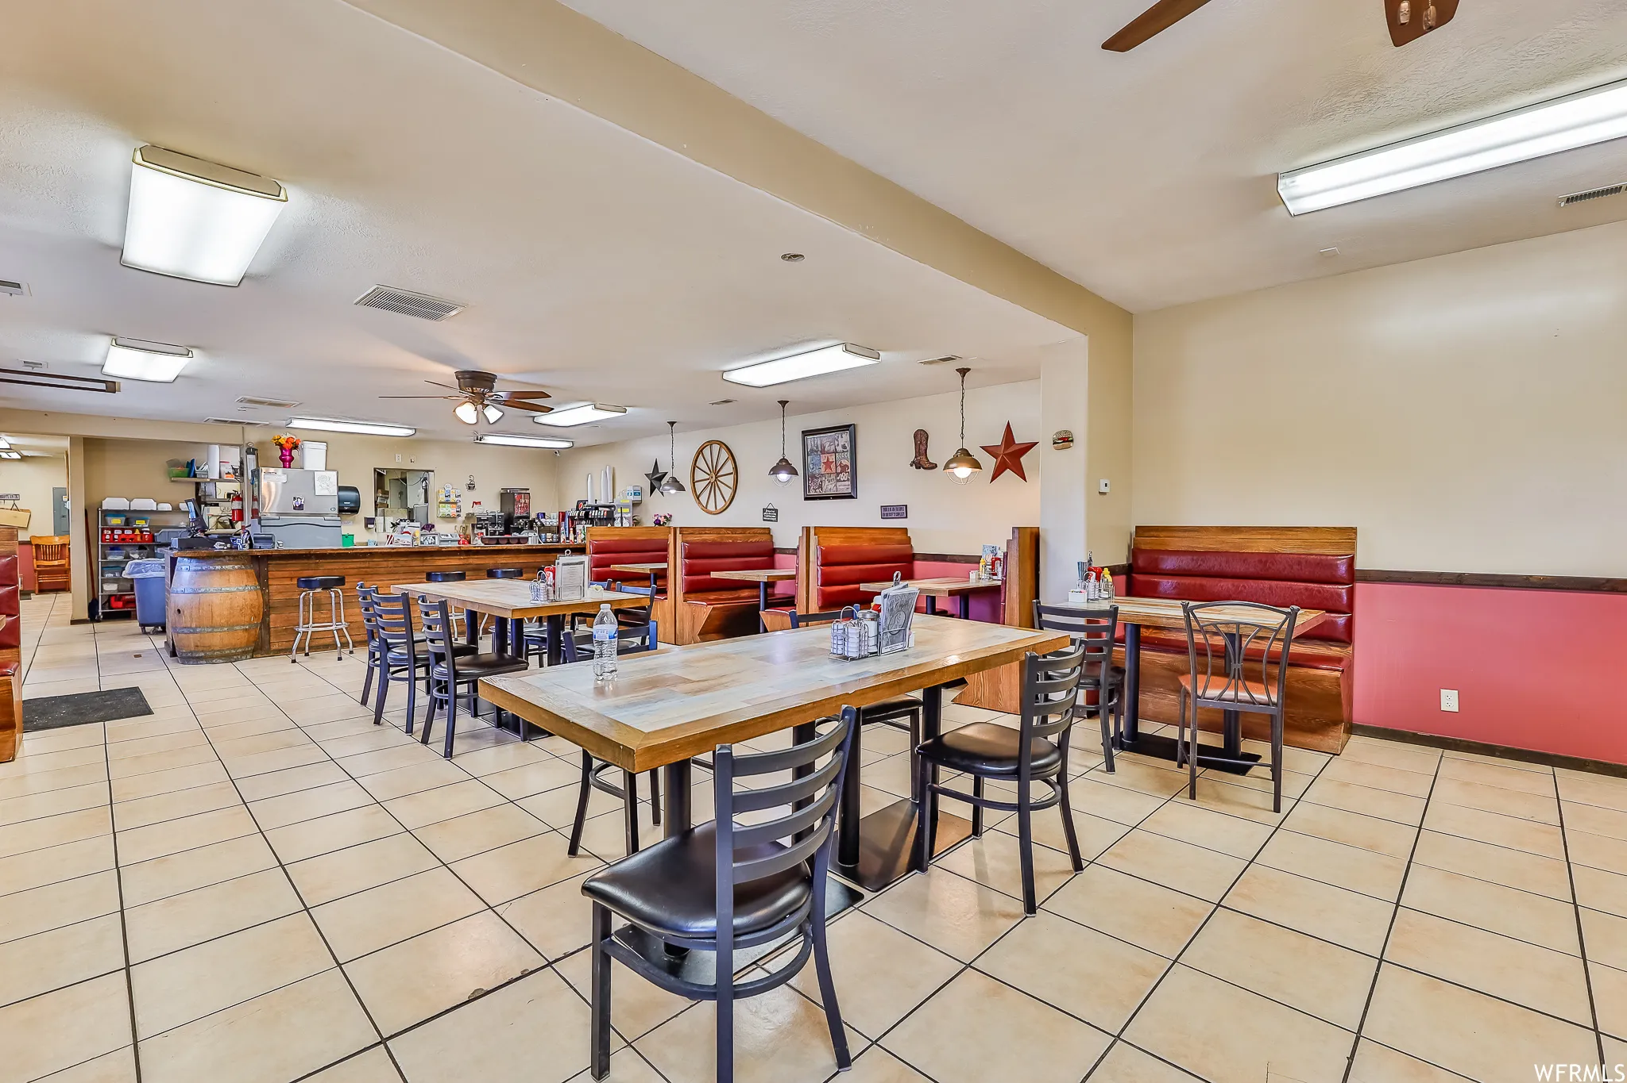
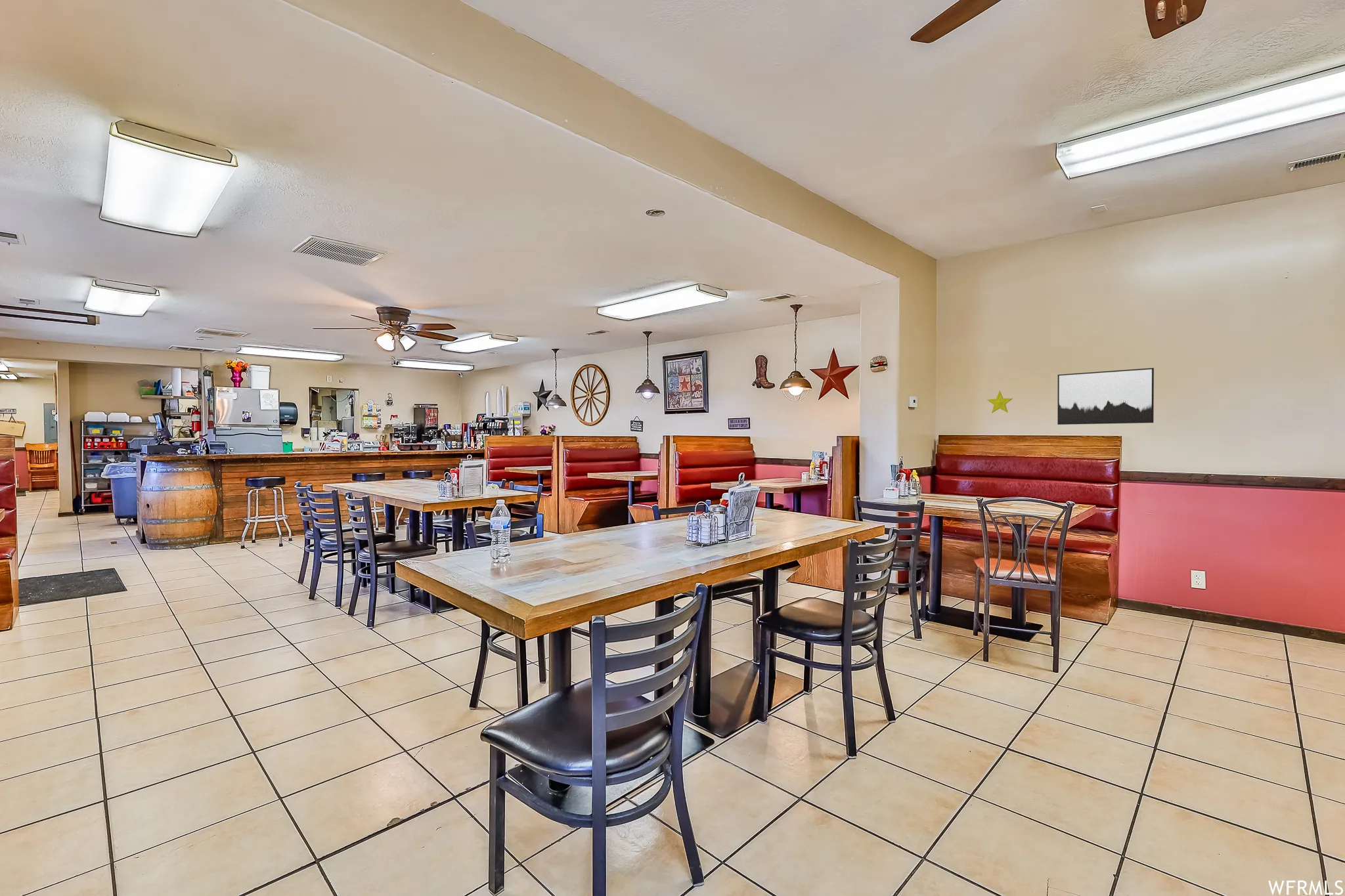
+ decorative star (999, 401)
+ wall art (1103, 397)
